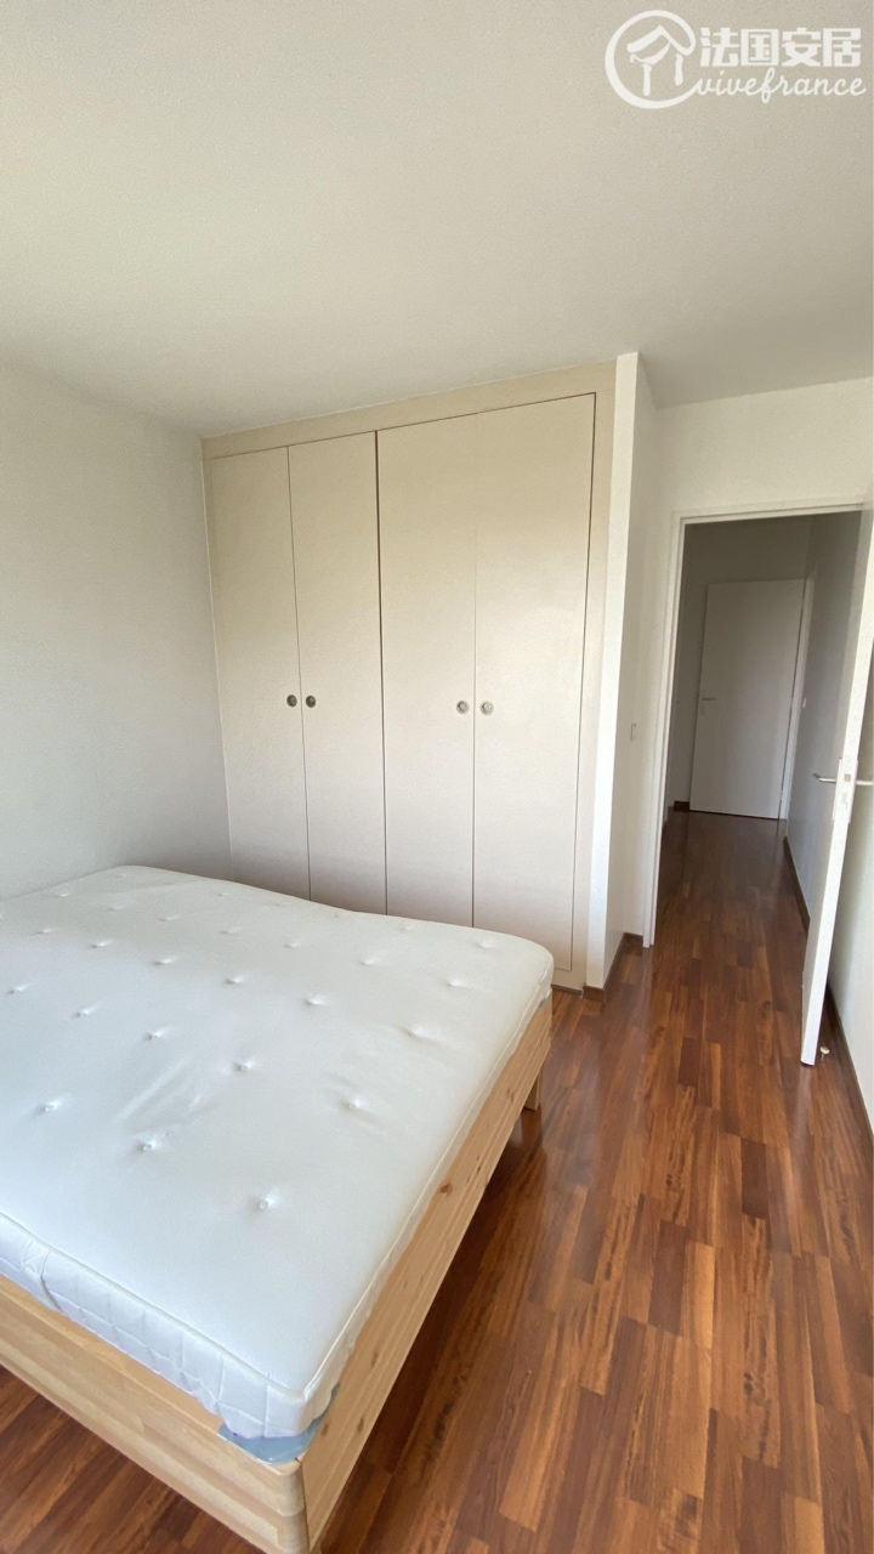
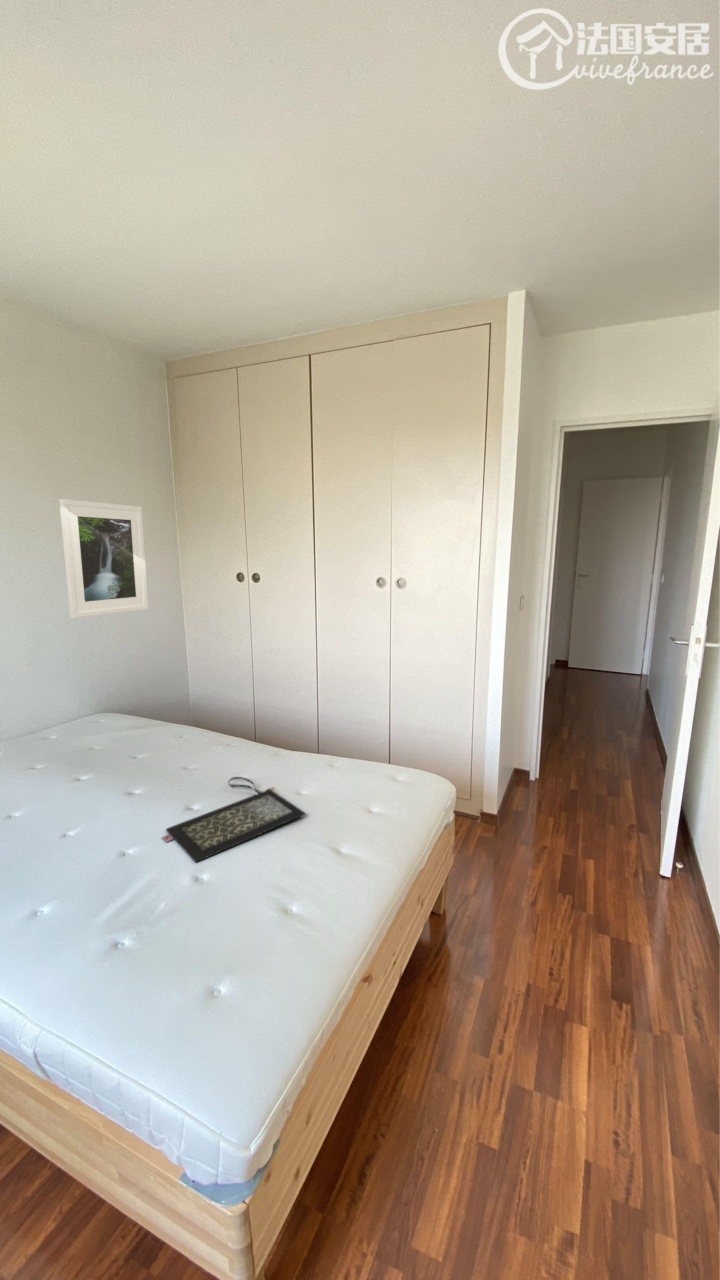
+ clutch bag (241, 817)
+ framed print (107, 559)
